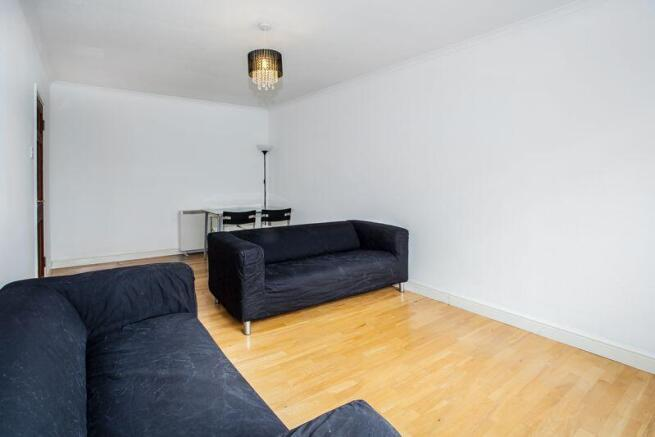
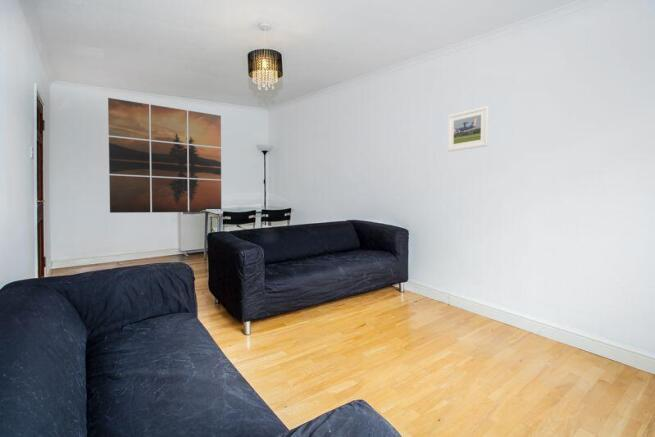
+ wall art (169, 160)
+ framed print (467, 129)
